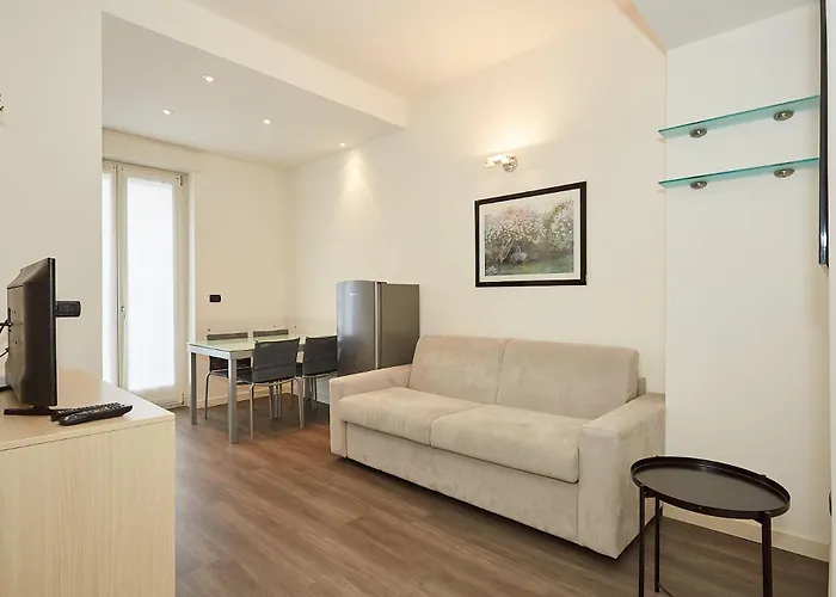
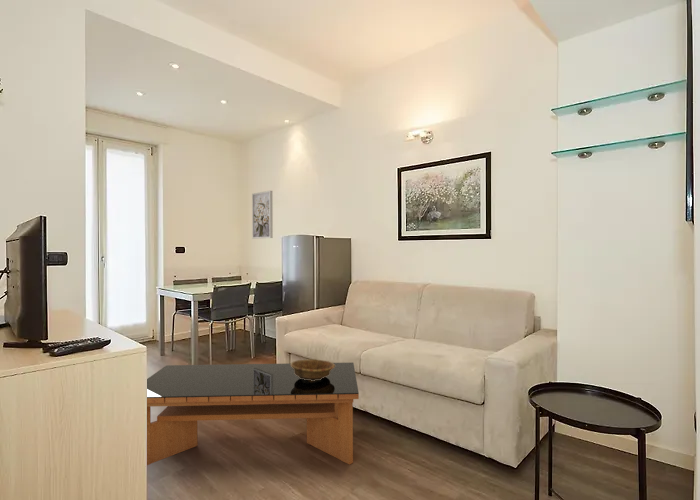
+ wall art (262, 215)
+ coffee table (252, 411)
+ decorative bowl (312, 369)
